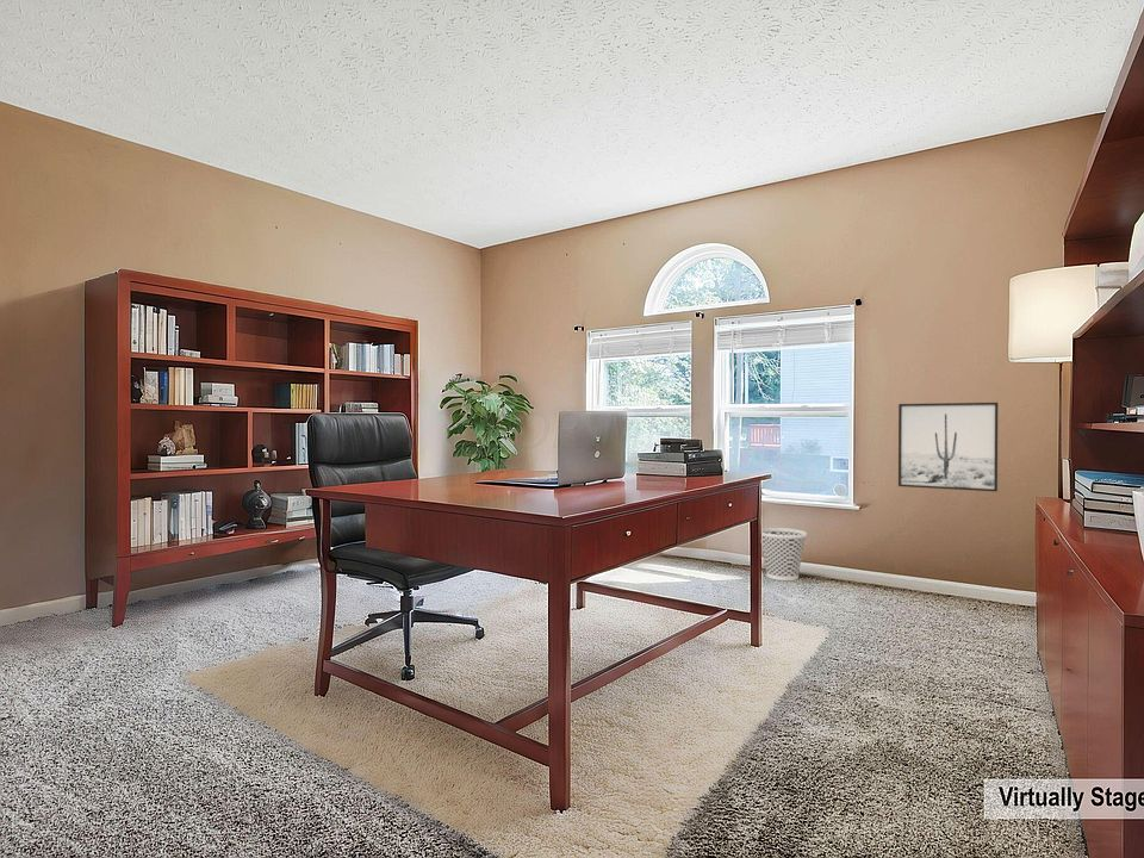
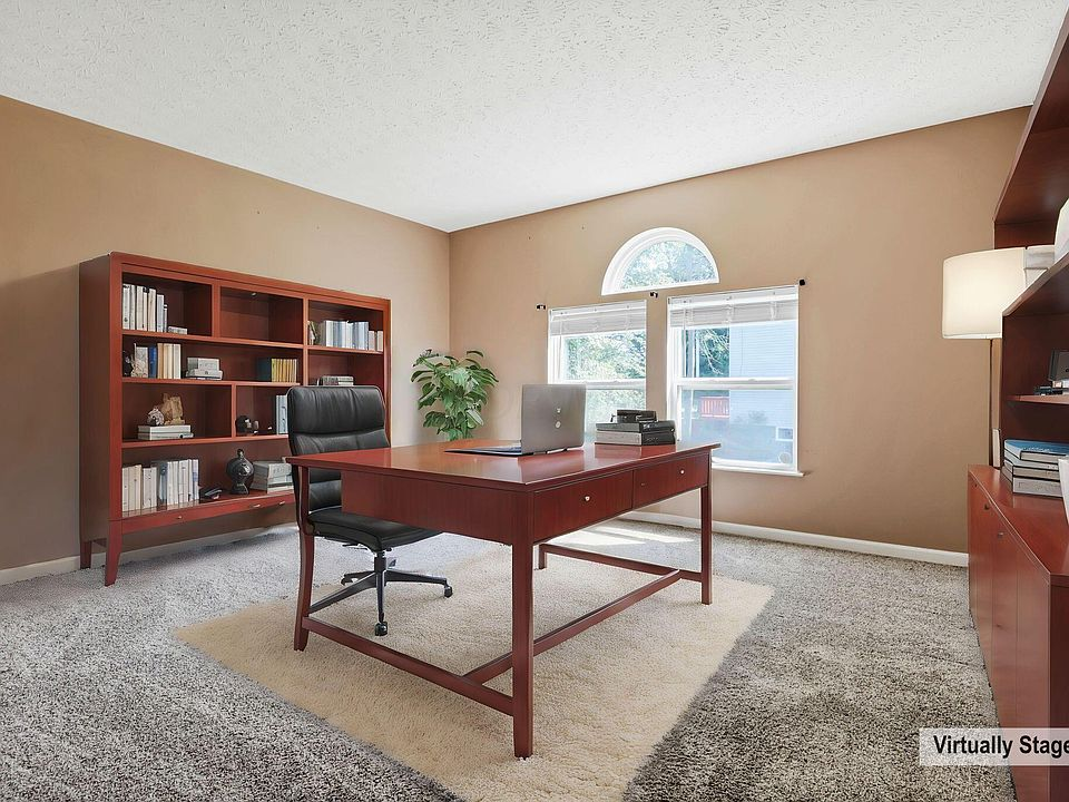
- wall art (946, 446)
- wastebasket (782, 554)
